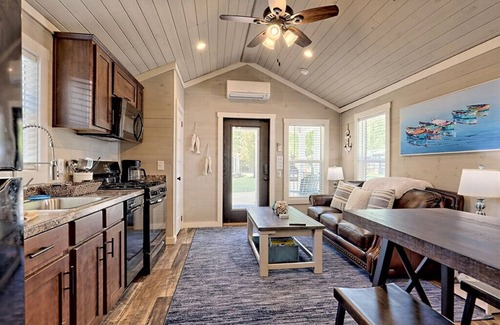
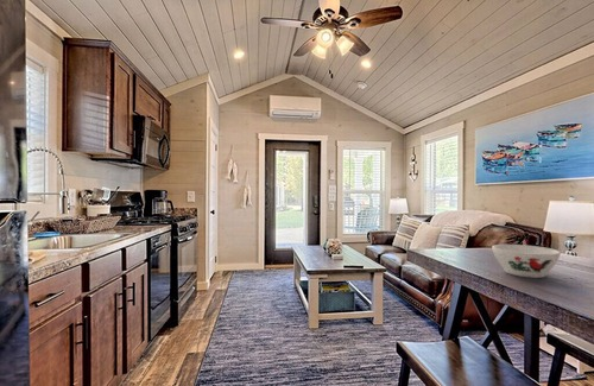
+ bowl (524, 260)
